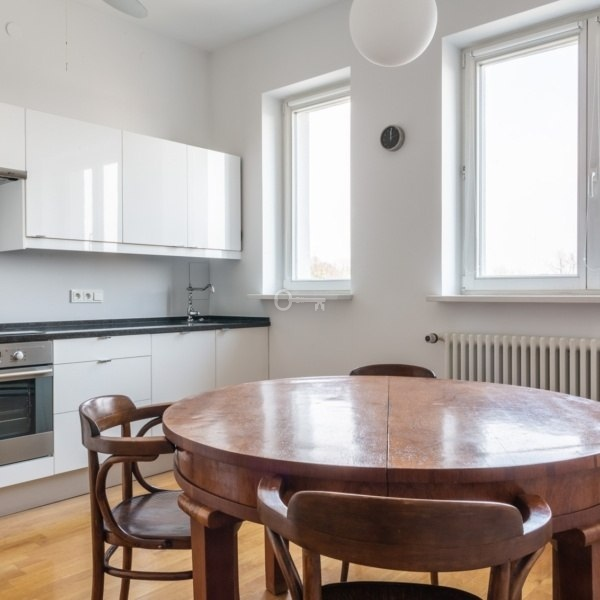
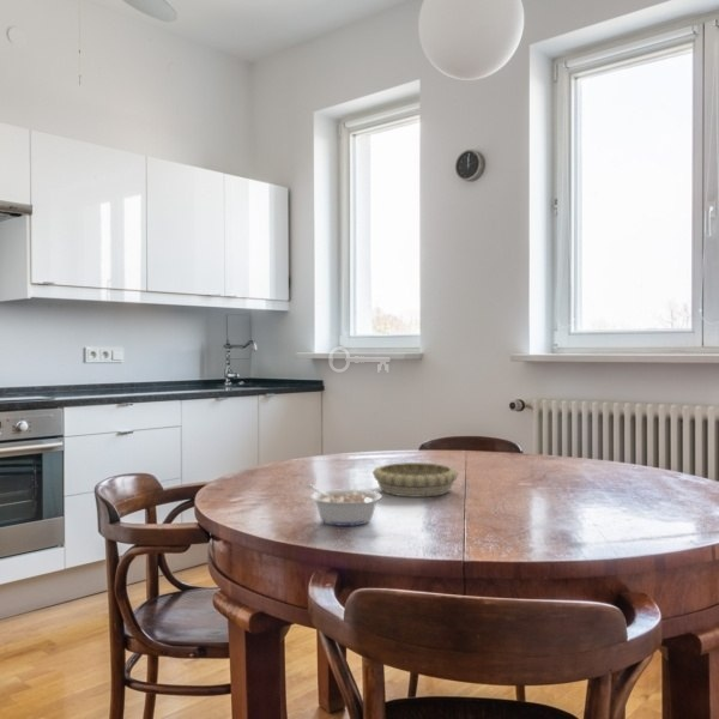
+ decorative bowl (415, 478)
+ legume (343, 504)
